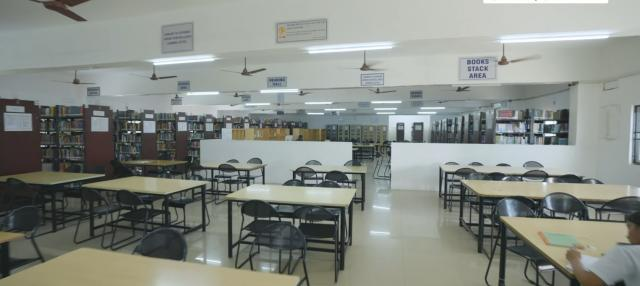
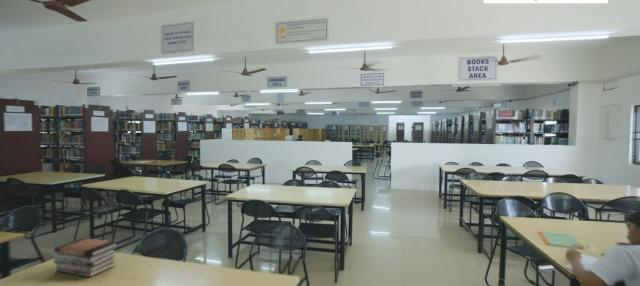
+ book stack (86, 256)
